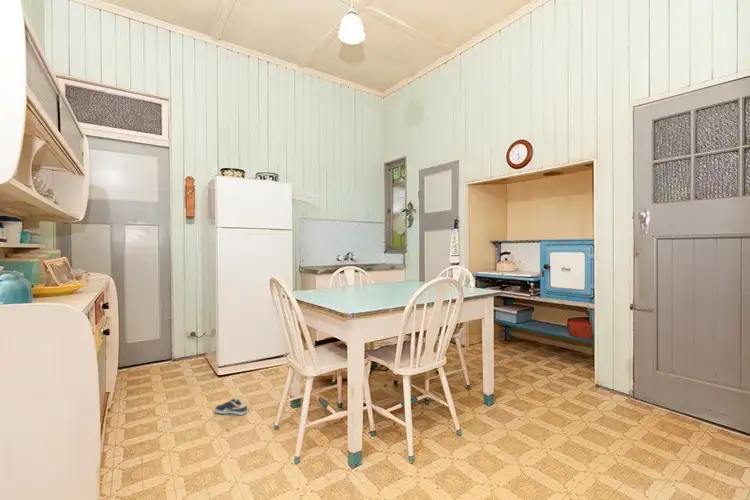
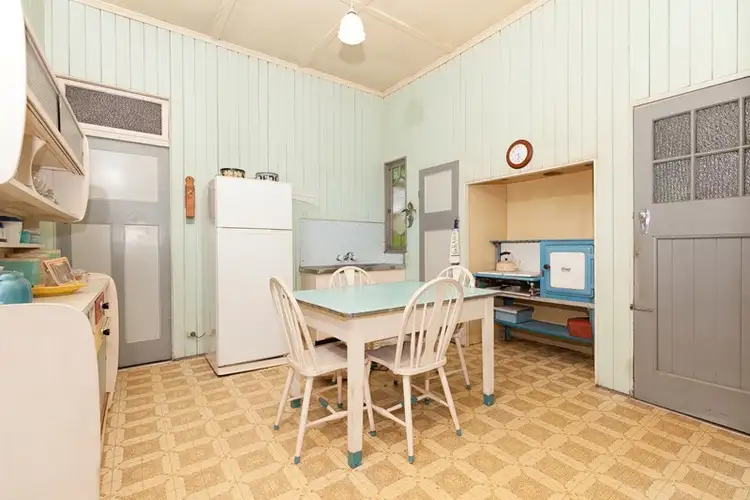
- sneaker (231, 405)
